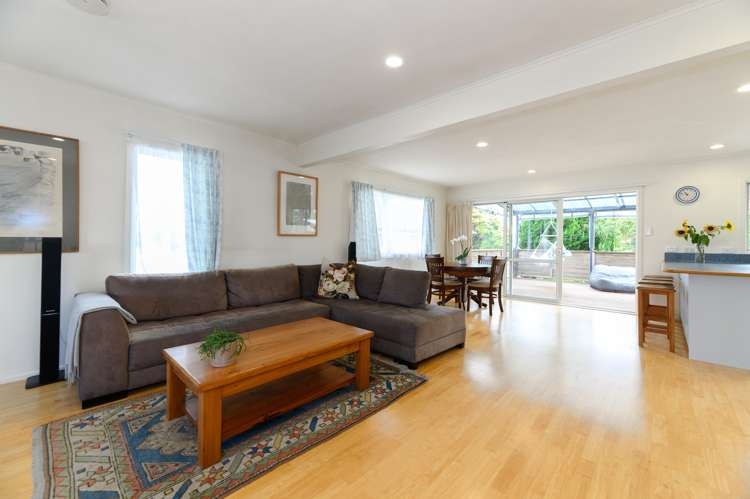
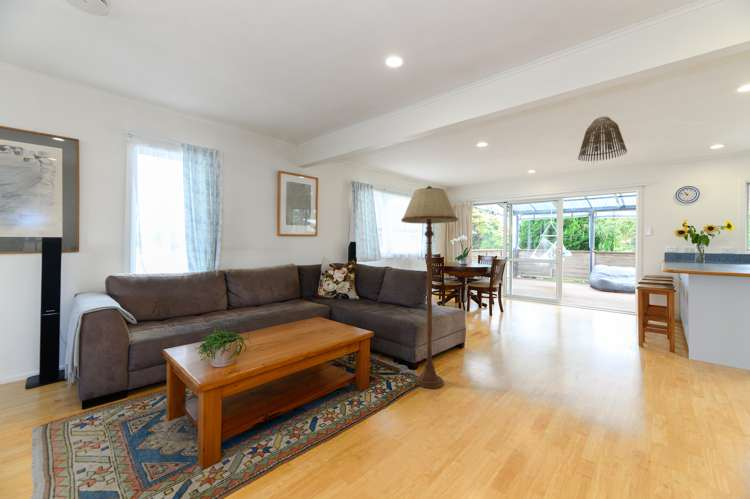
+ floor lamp (429, 284)
+ lamp shade (602, 137)
